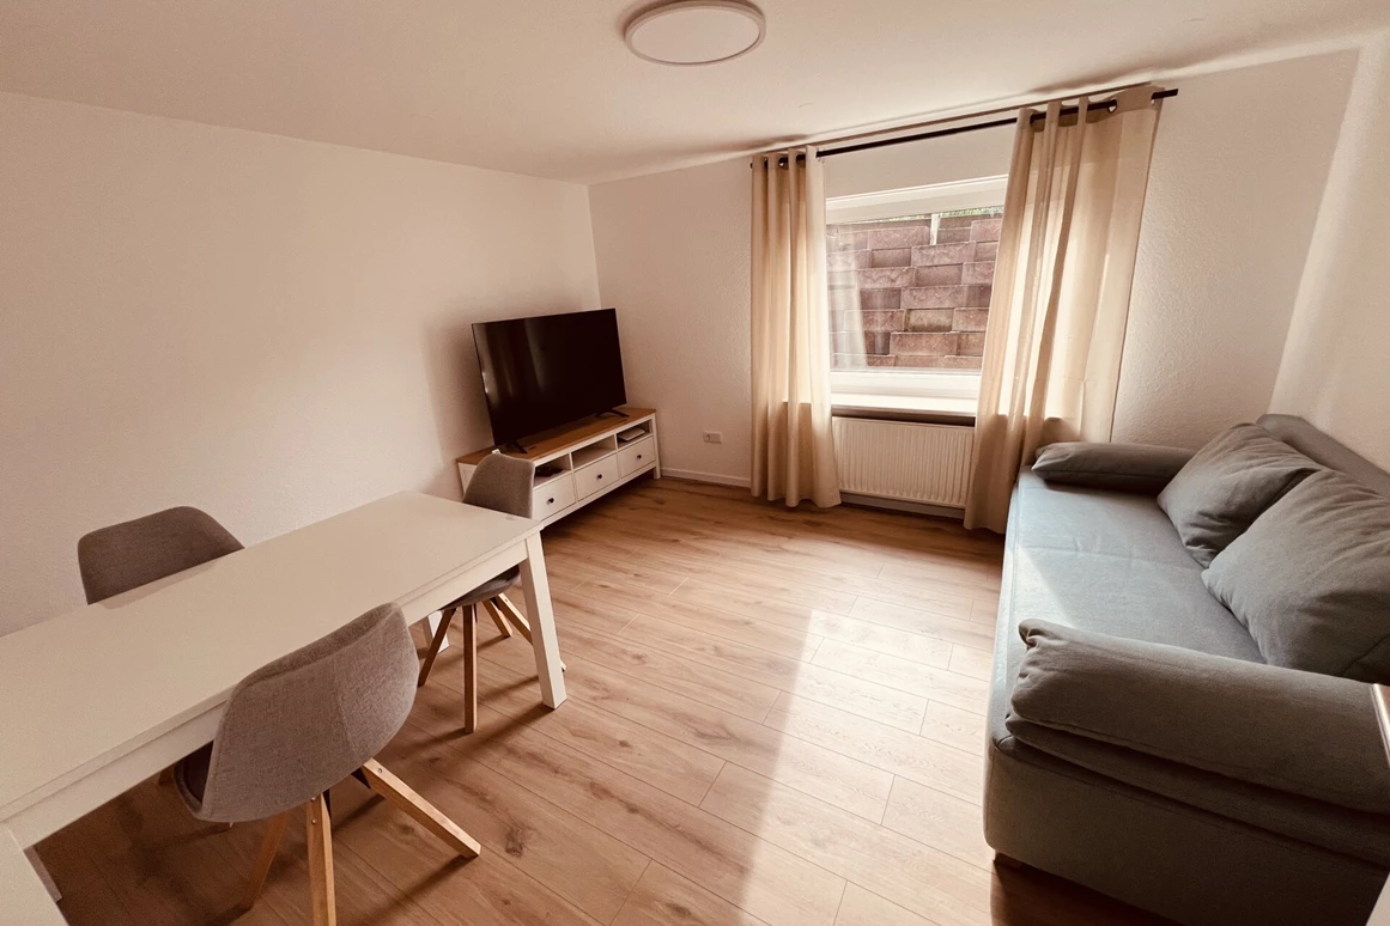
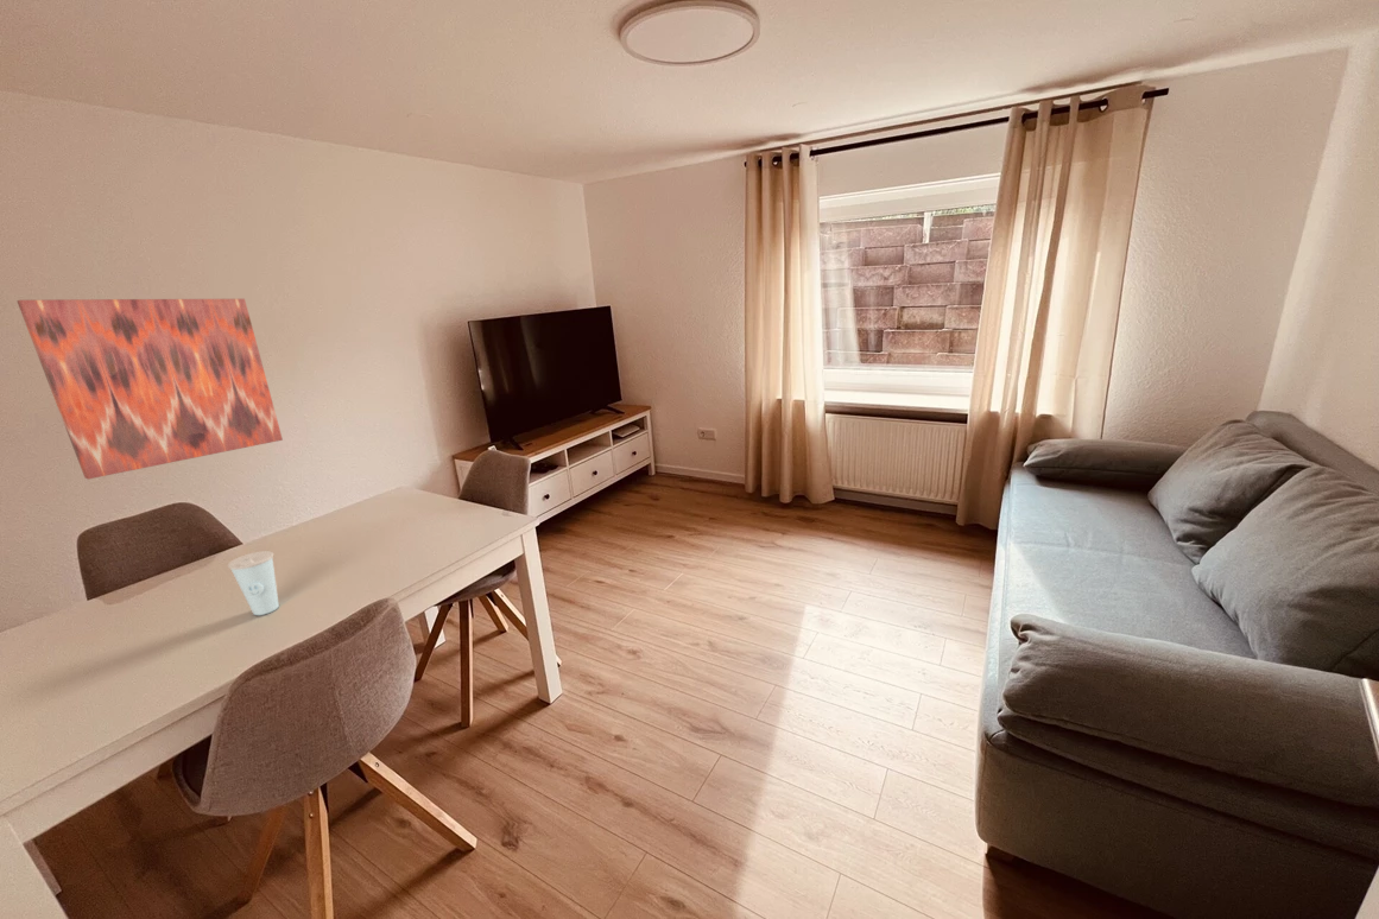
+ cup (258, 582)
+ wall art (171, 381)
